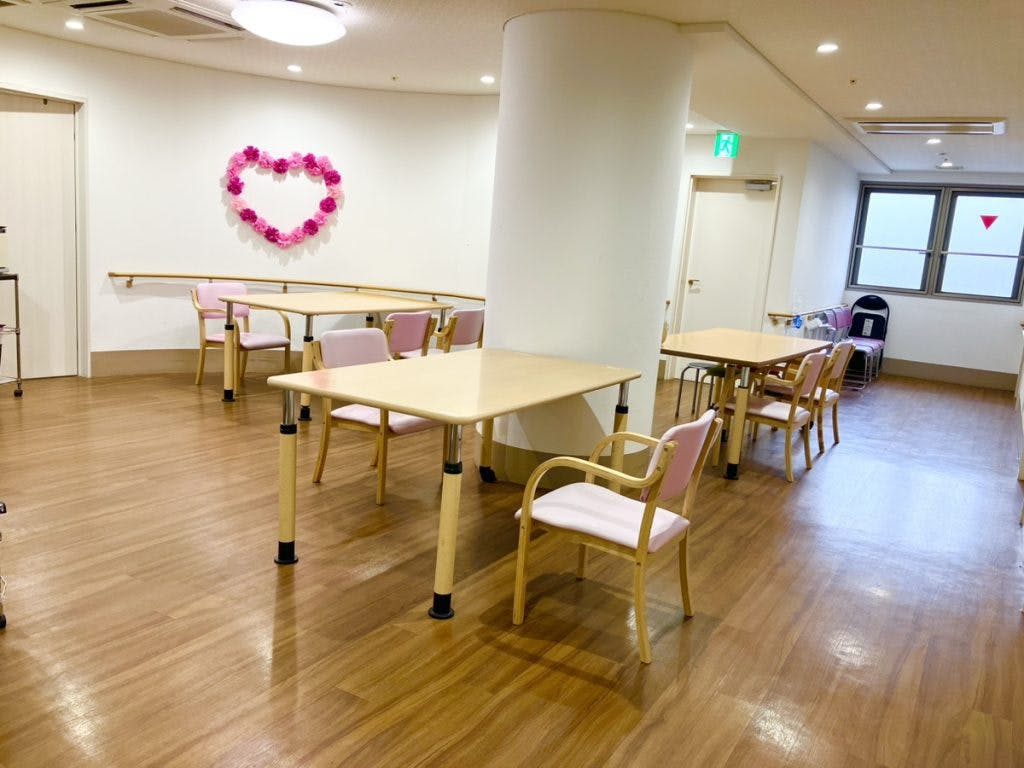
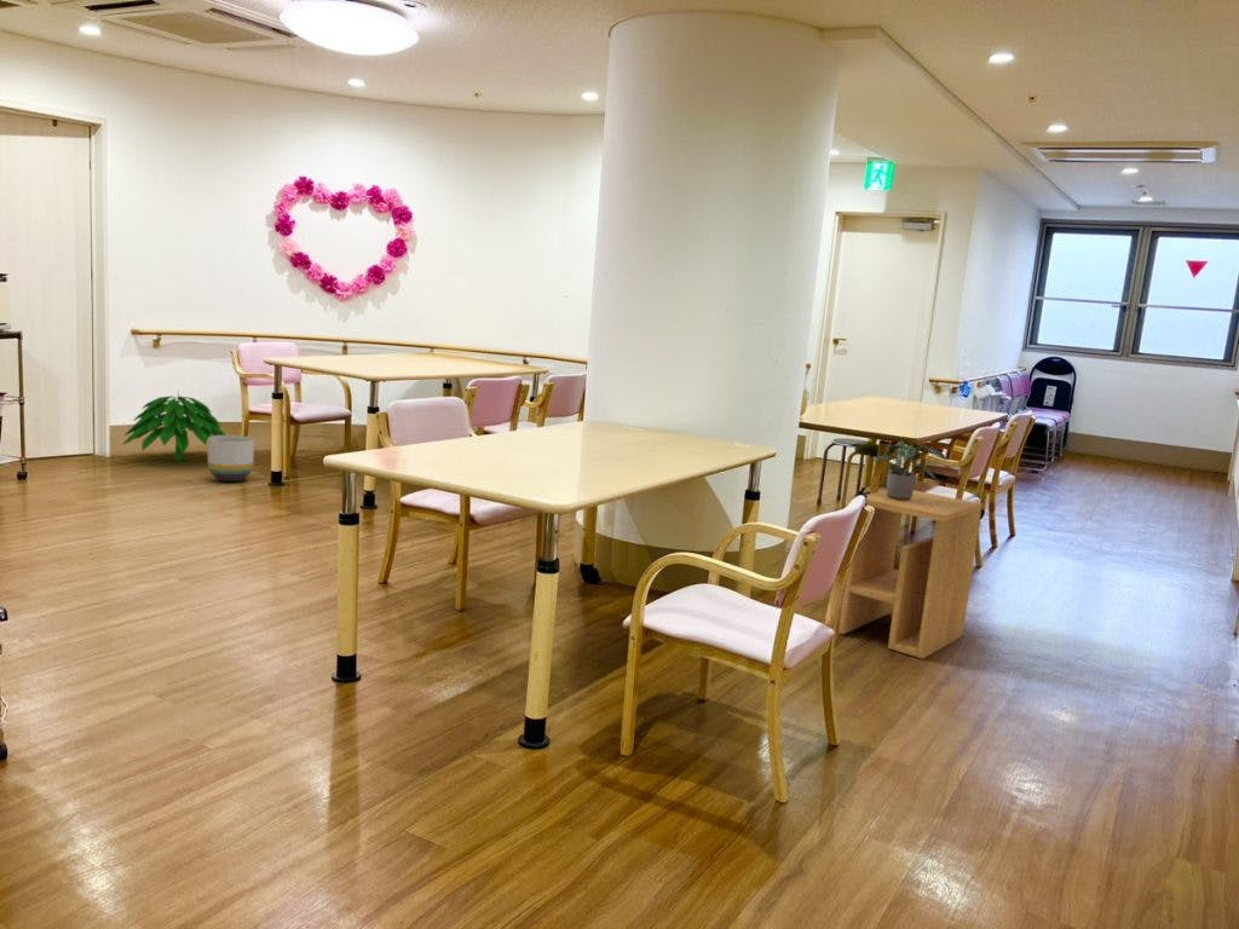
+ potted plant (906, 471)
+ indoor plant (178, 423)
+ planter (230, 458)
+ side table (910, 567)
